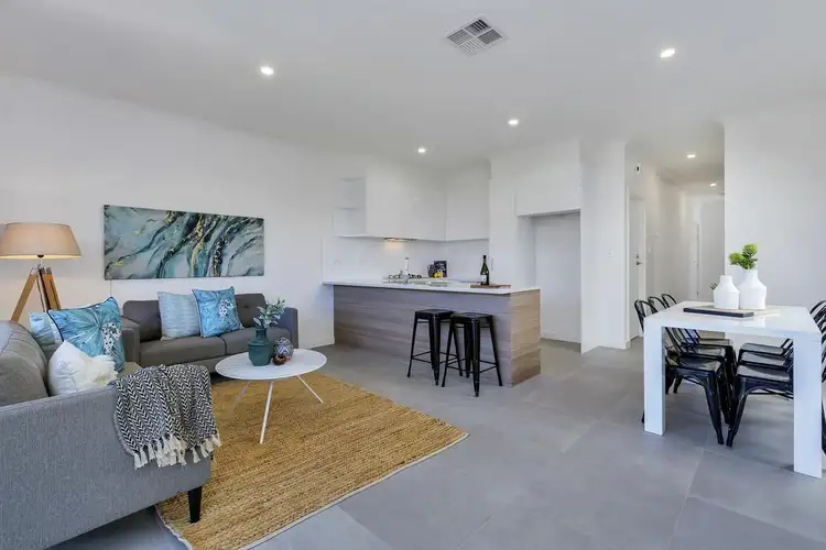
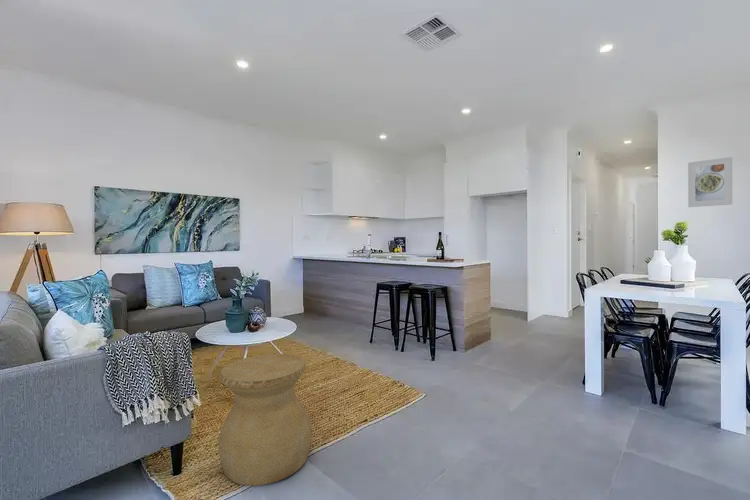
+ side table (265, 413)
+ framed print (709, 182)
